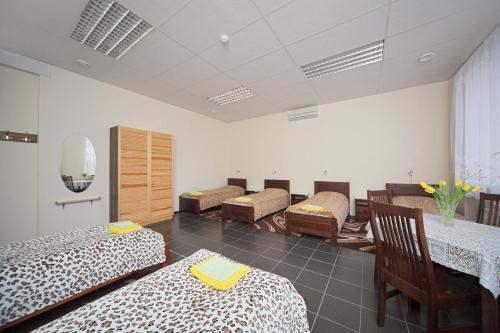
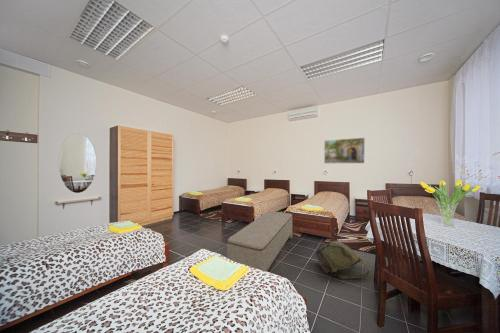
+ backpack (341, 257)
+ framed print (343, 151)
+ bench (266, 237)
